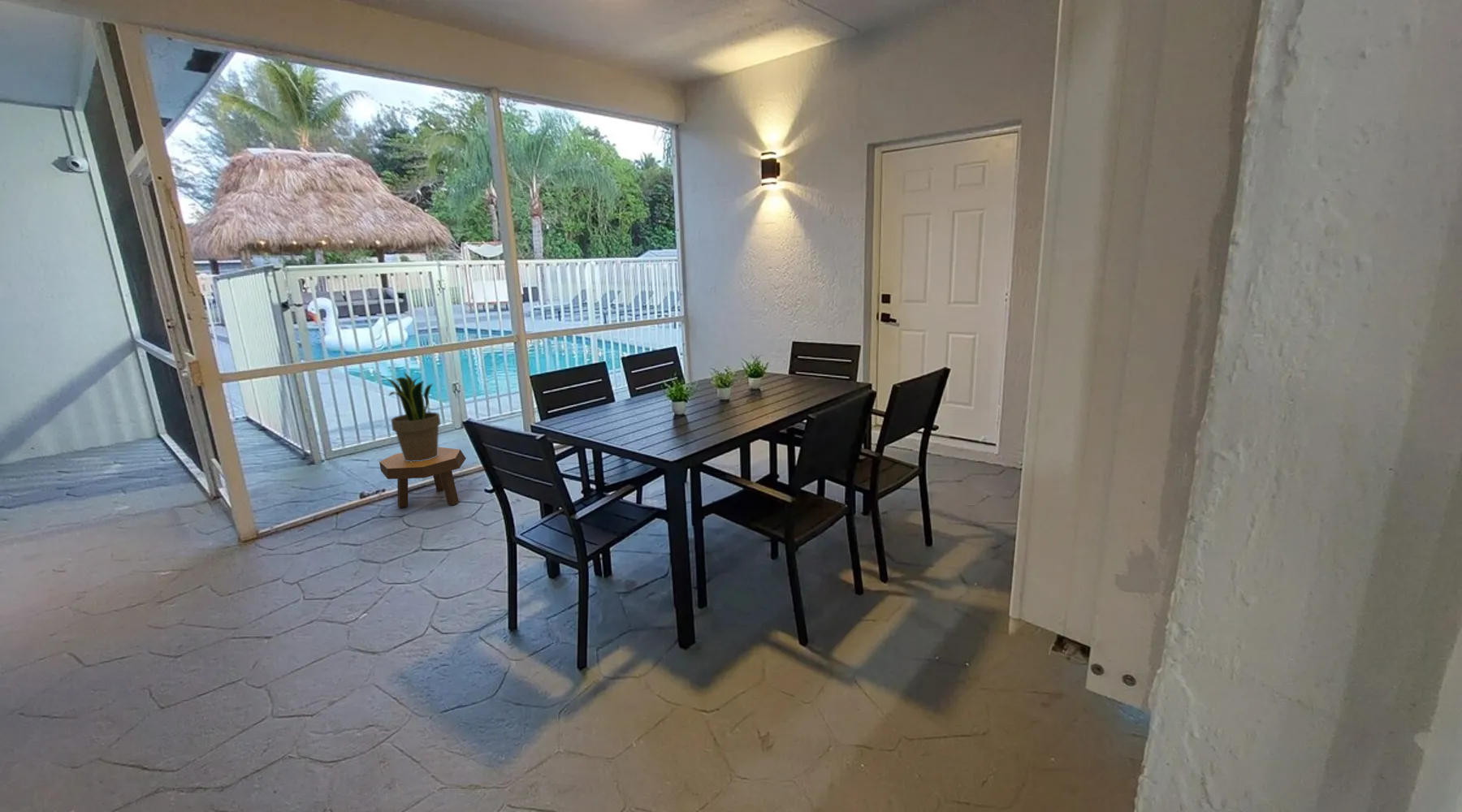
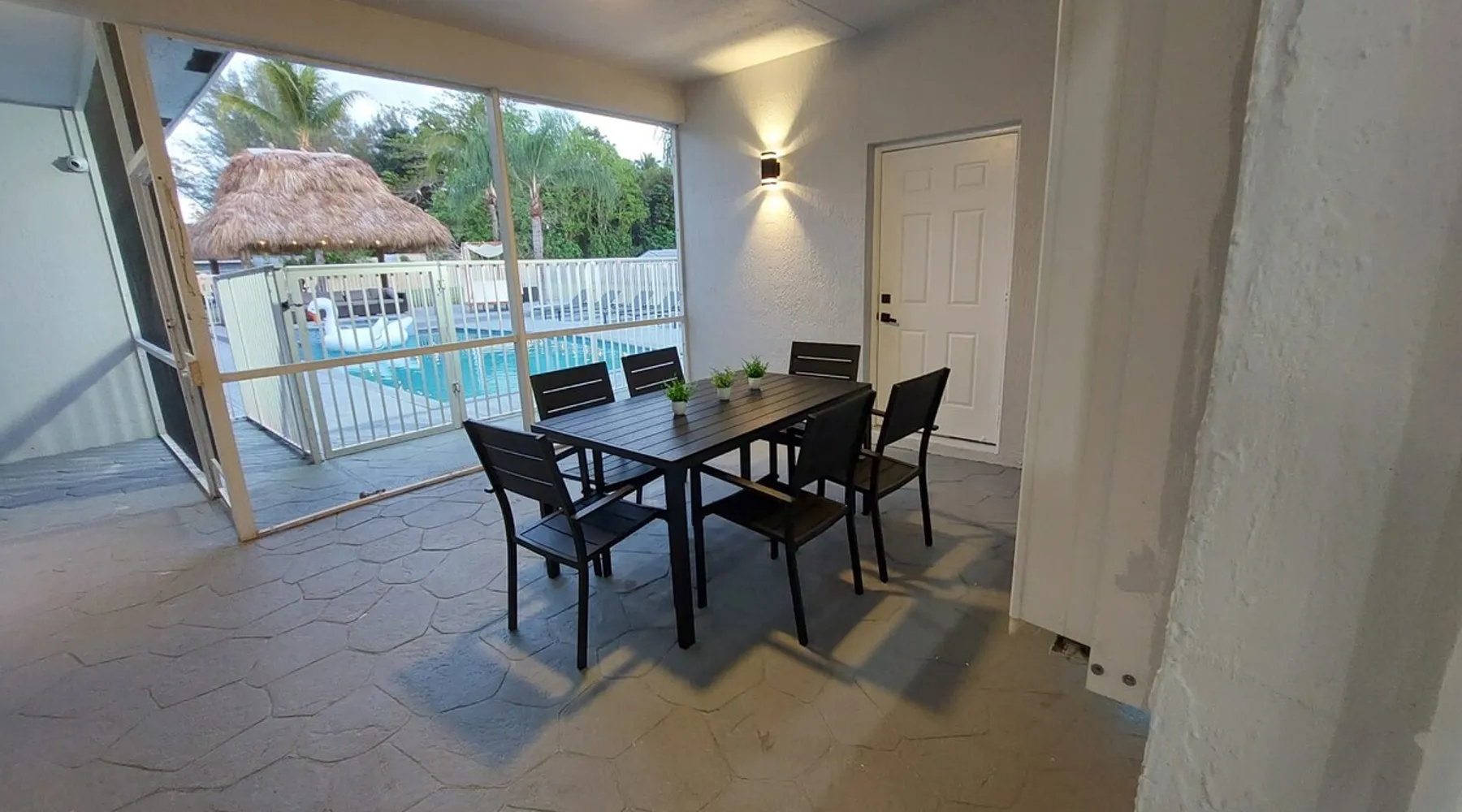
- potted plant (411, 415)
- footstool (424, 477)
